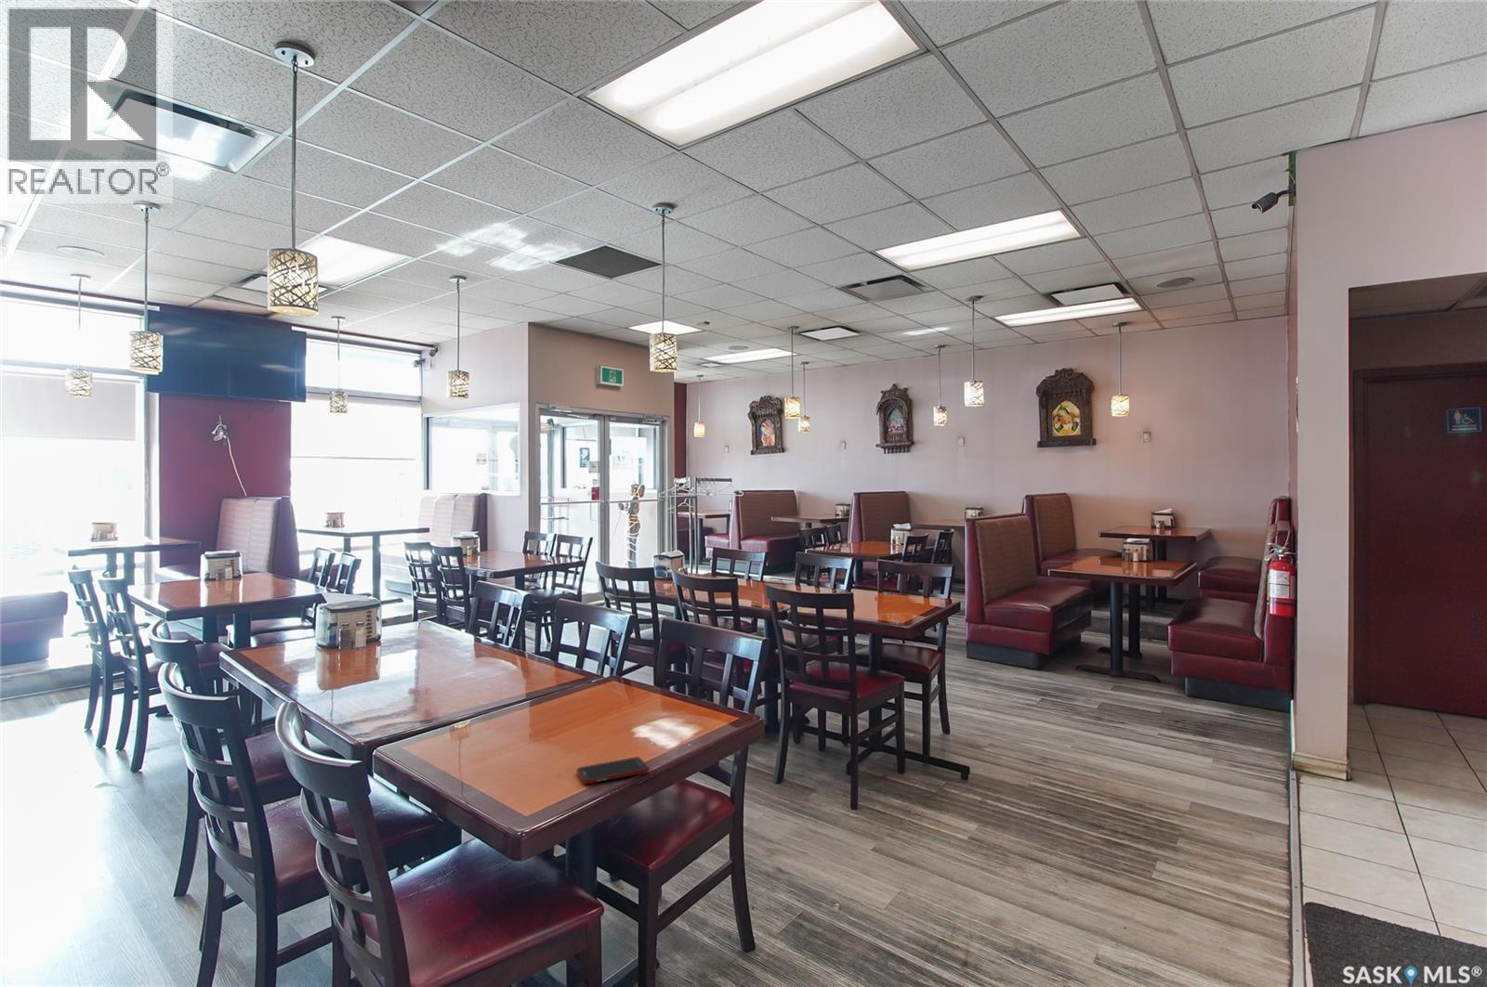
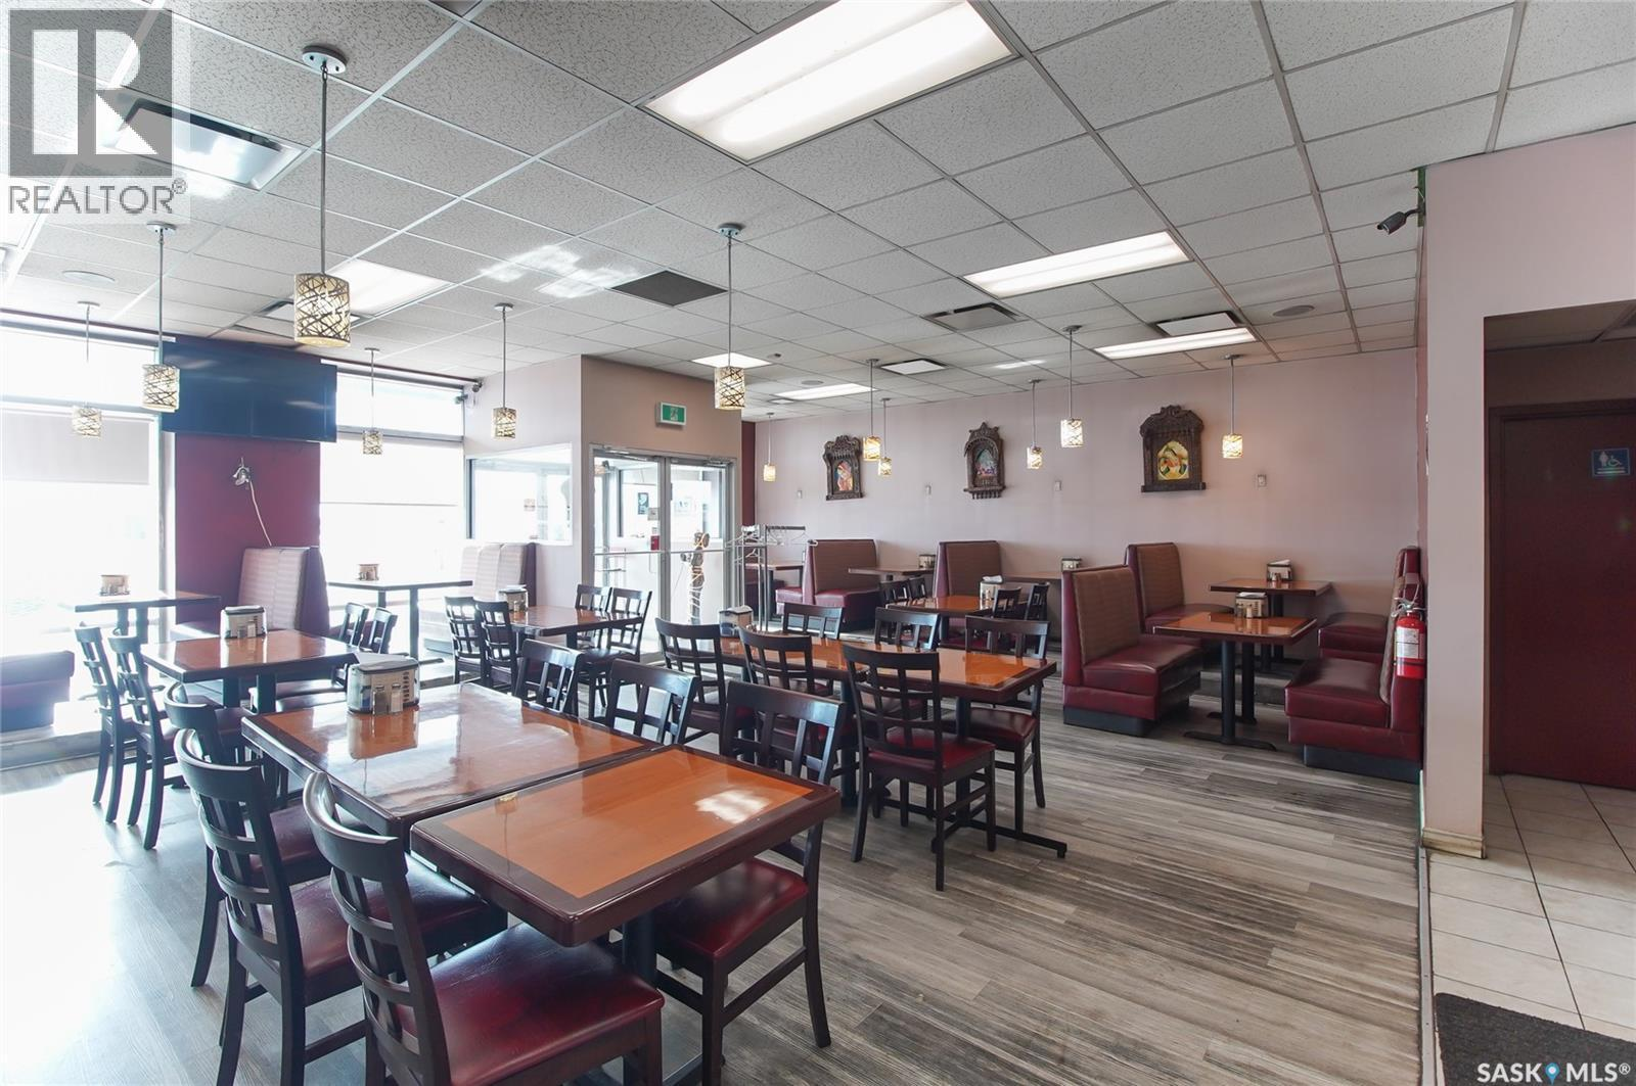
- cell phone (613, 770)
